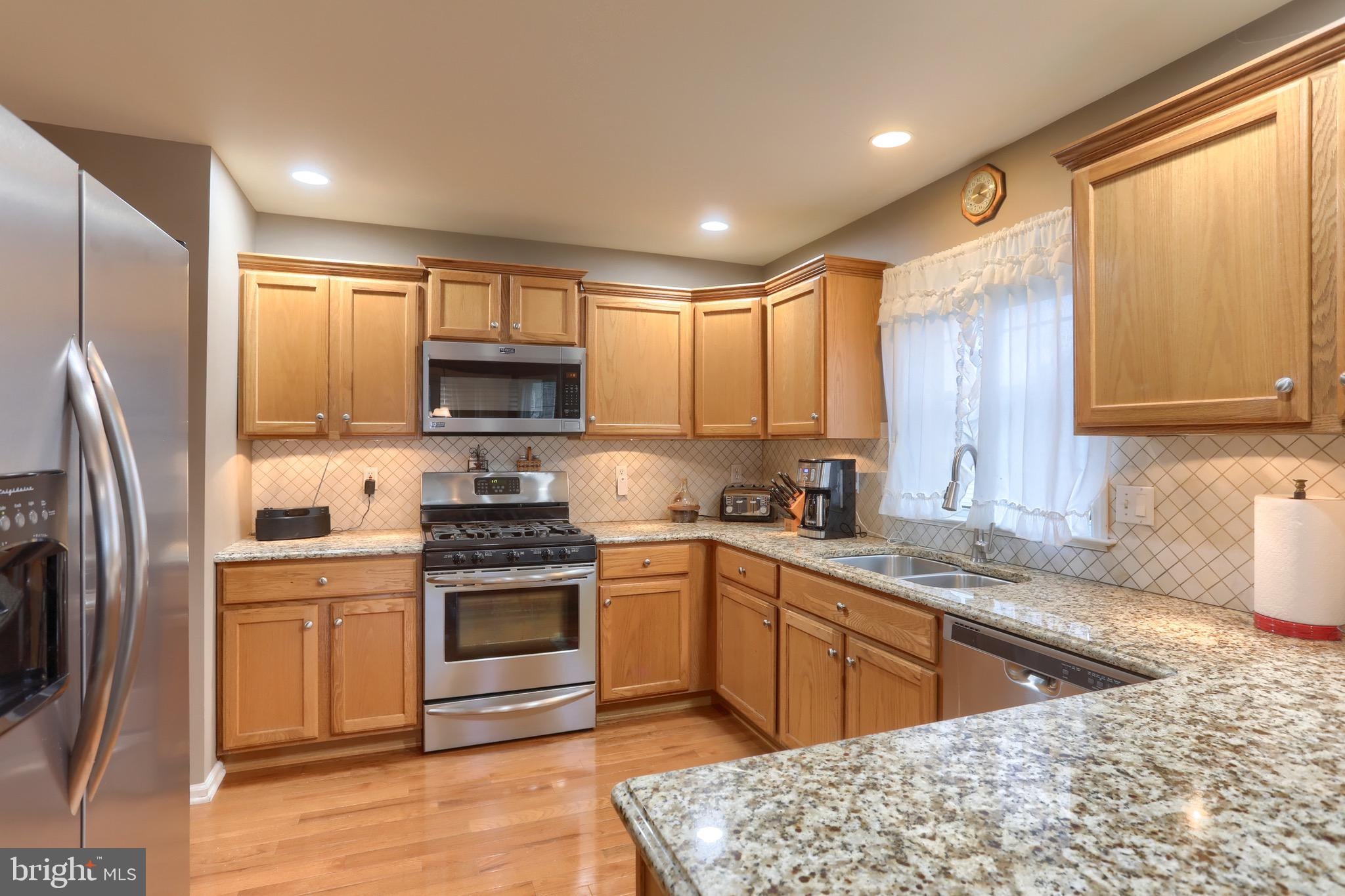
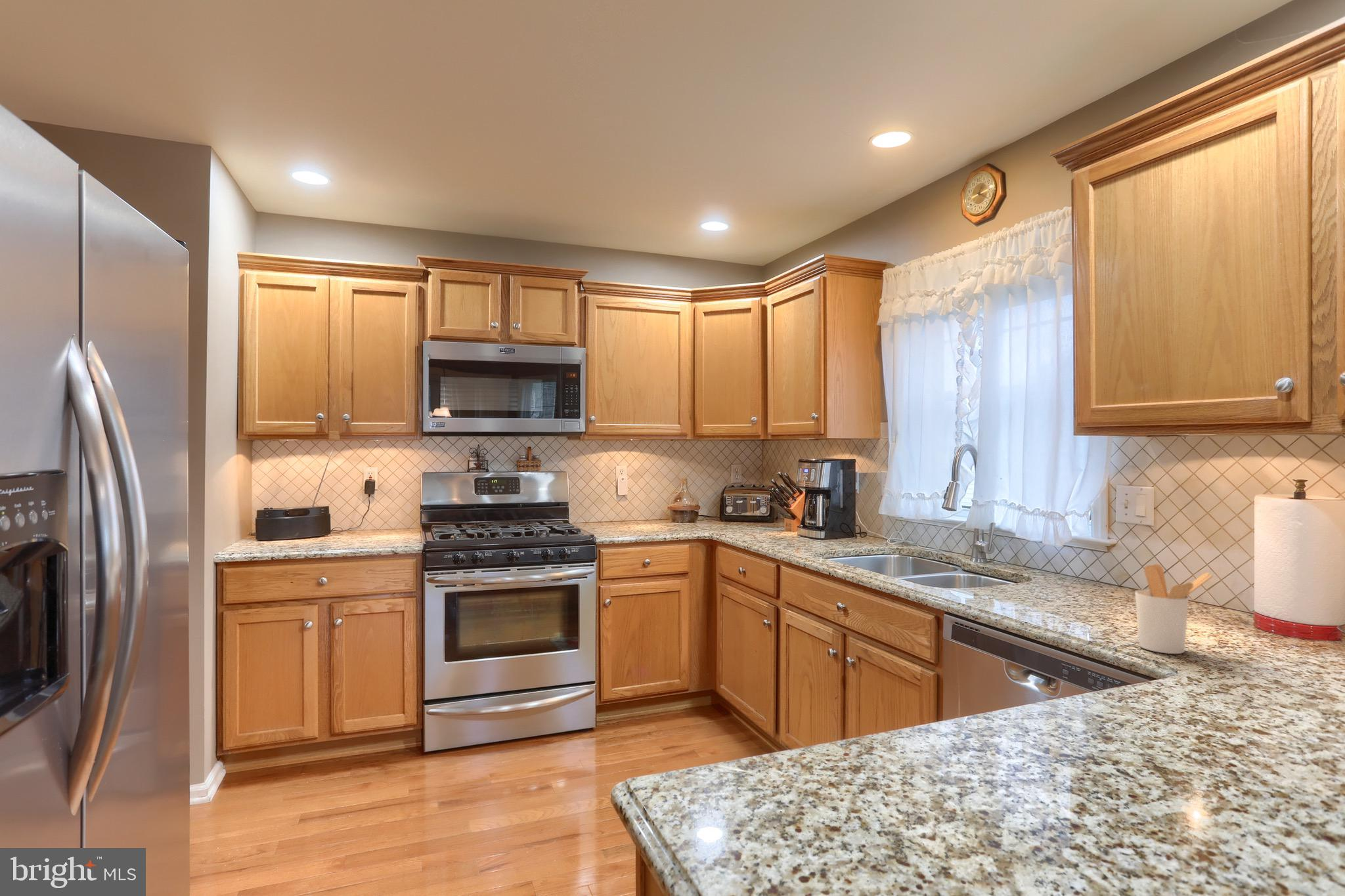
+ utensil holder (1175, 608)
